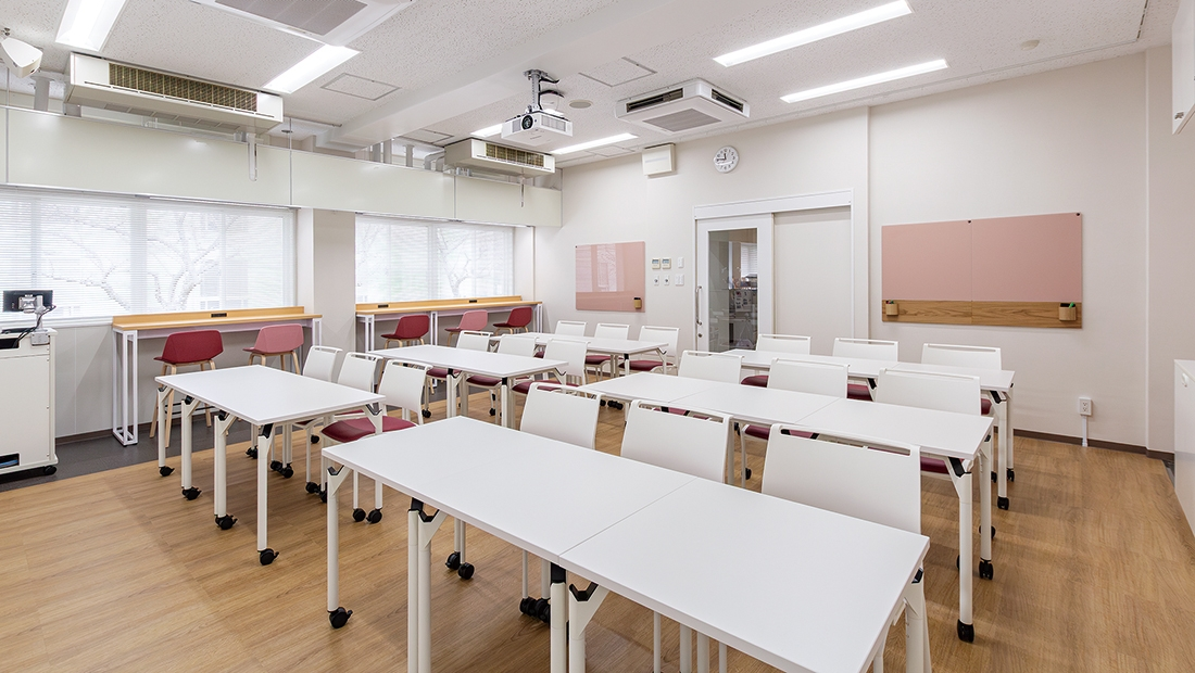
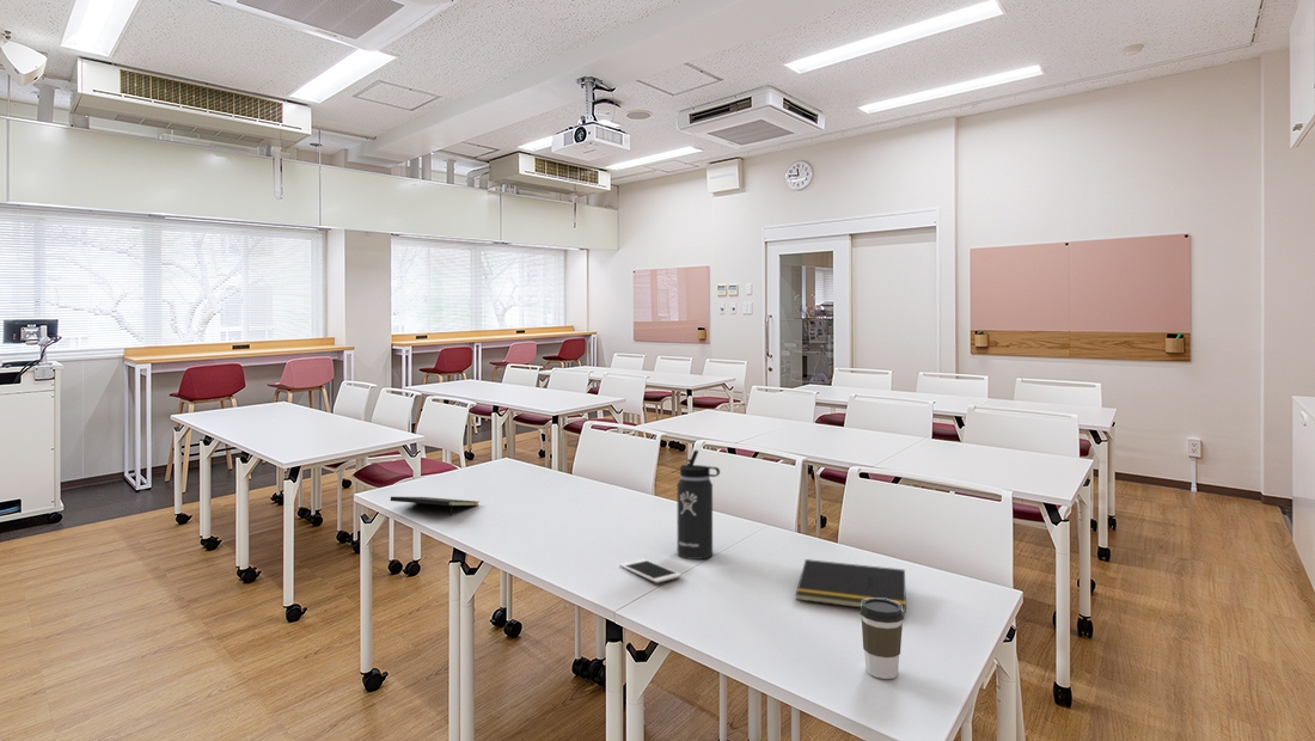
+ coffee cup (881, 637)
+ cell phone (649, 570)
+ thermos bottle (698, 502)
+ notepad (435, 501)
+ notepad (851, 583)
